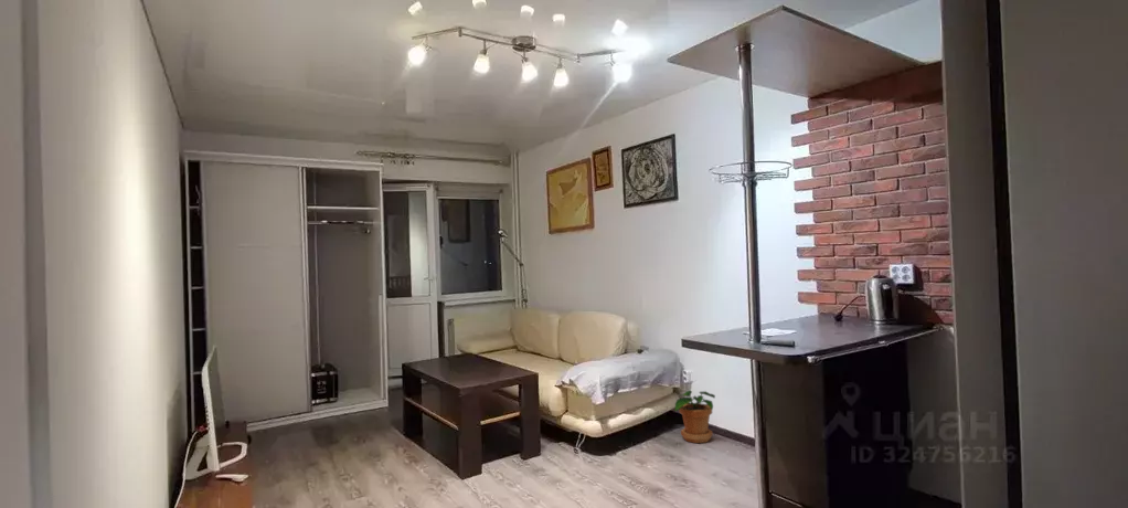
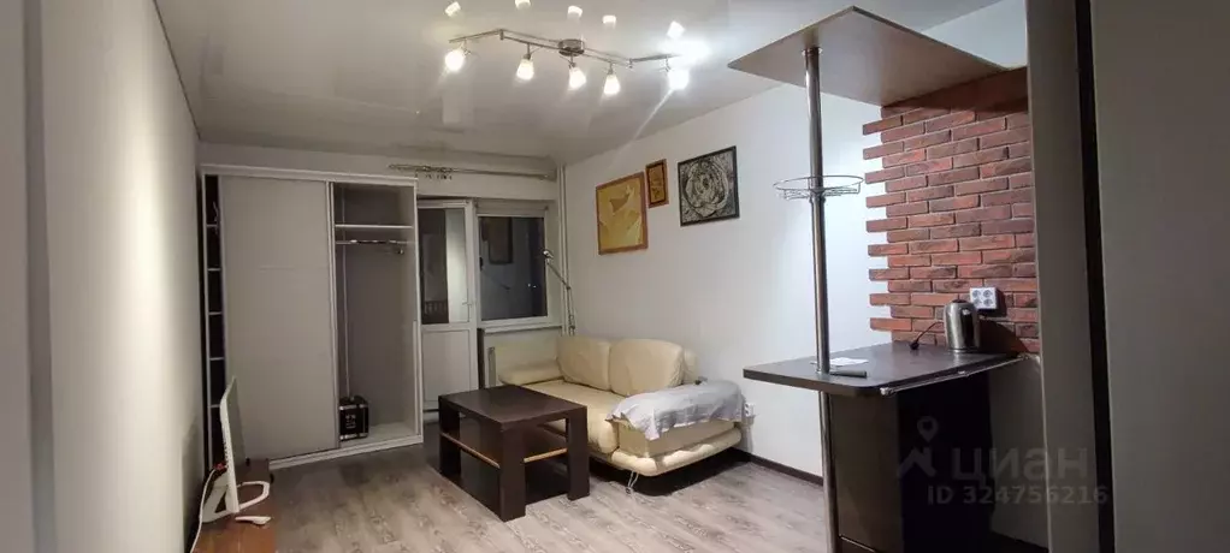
- potted plant (691, 415)
